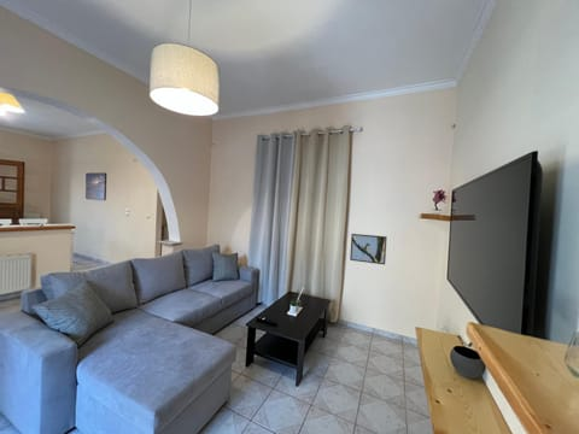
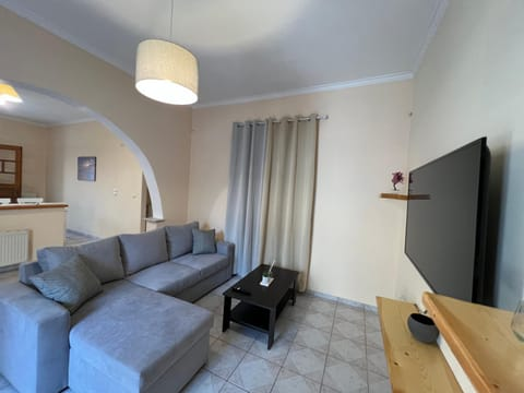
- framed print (368, 248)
